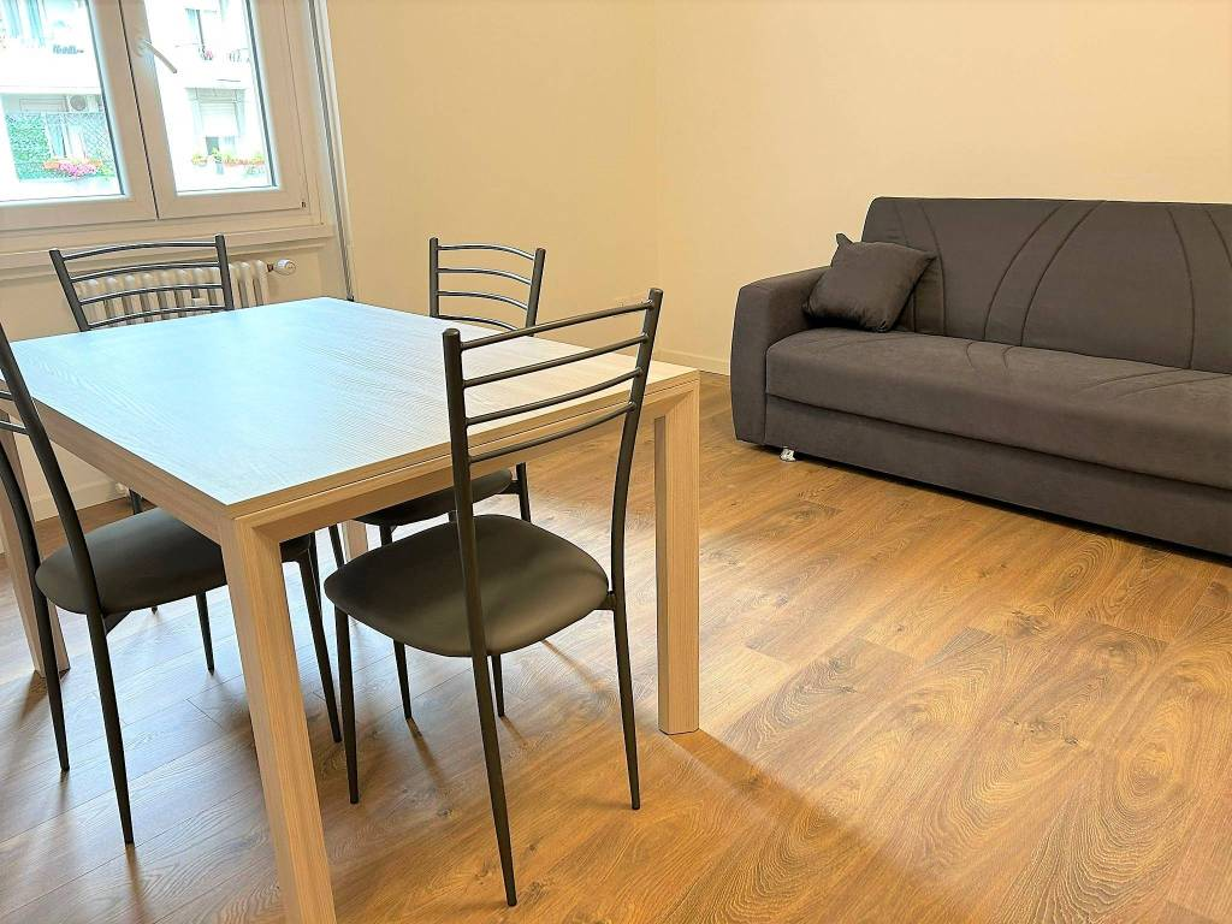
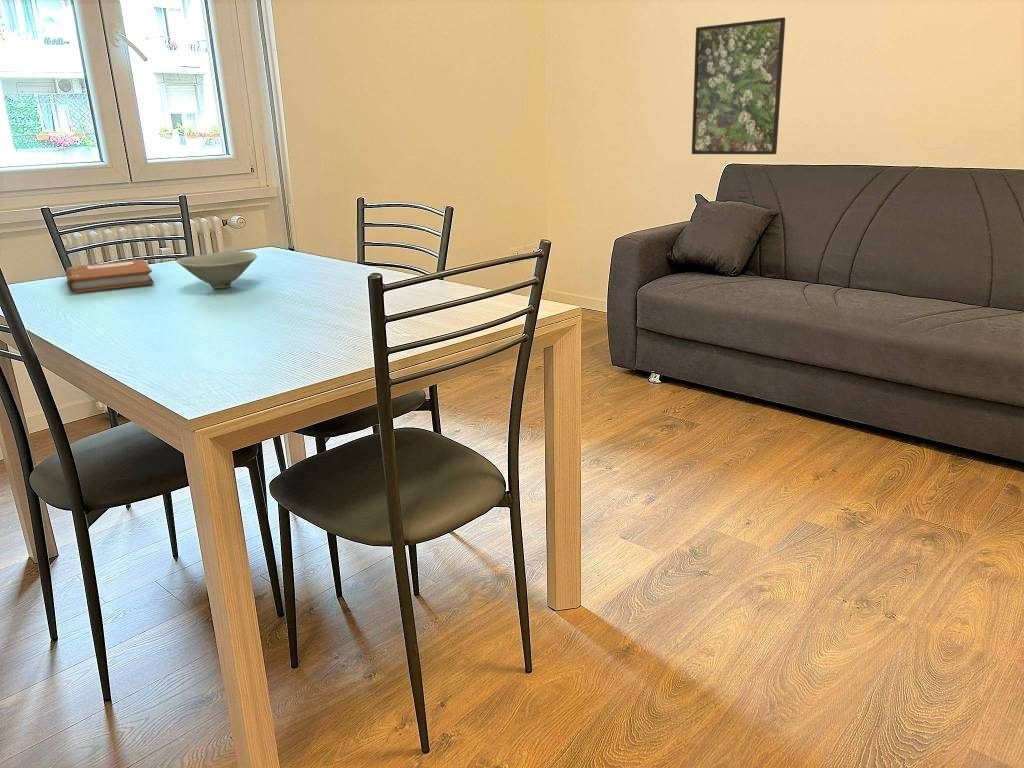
+ bowl (219, 271)
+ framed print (735, 90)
+ notebook (108, 274)
